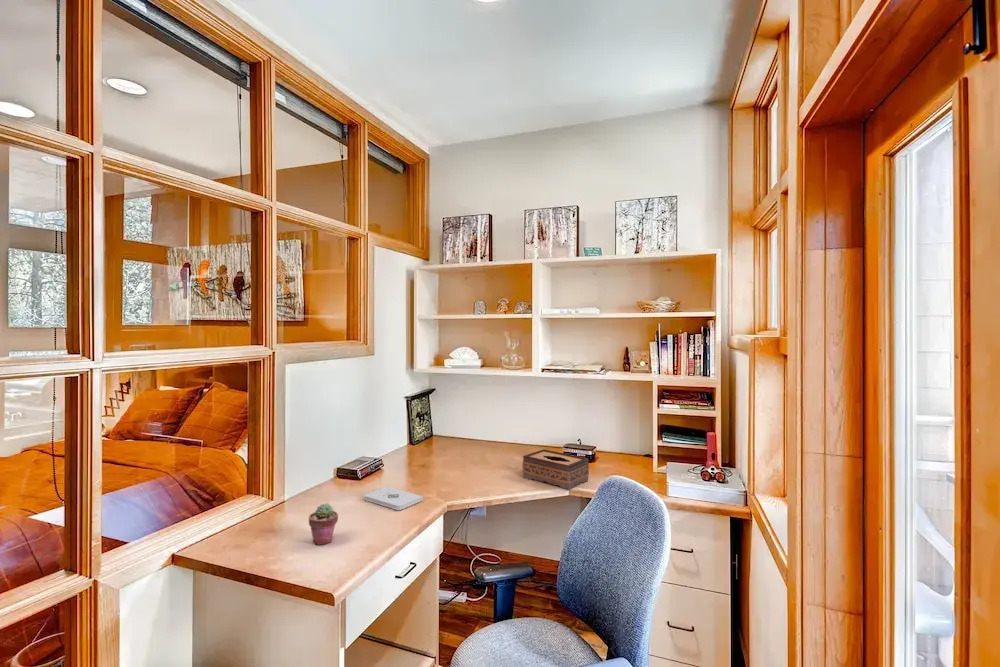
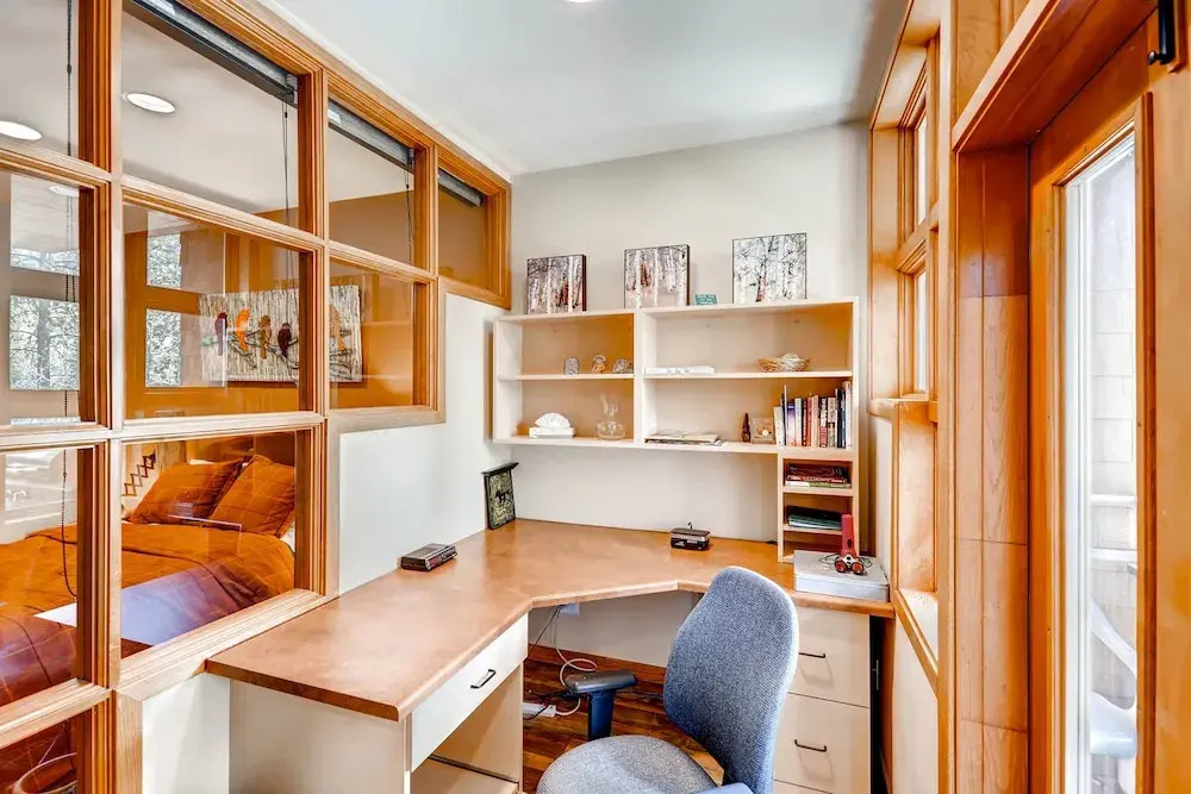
- tissue box (555, 468)
- notepad (392, 497)
- potted succulent (323, 522)
